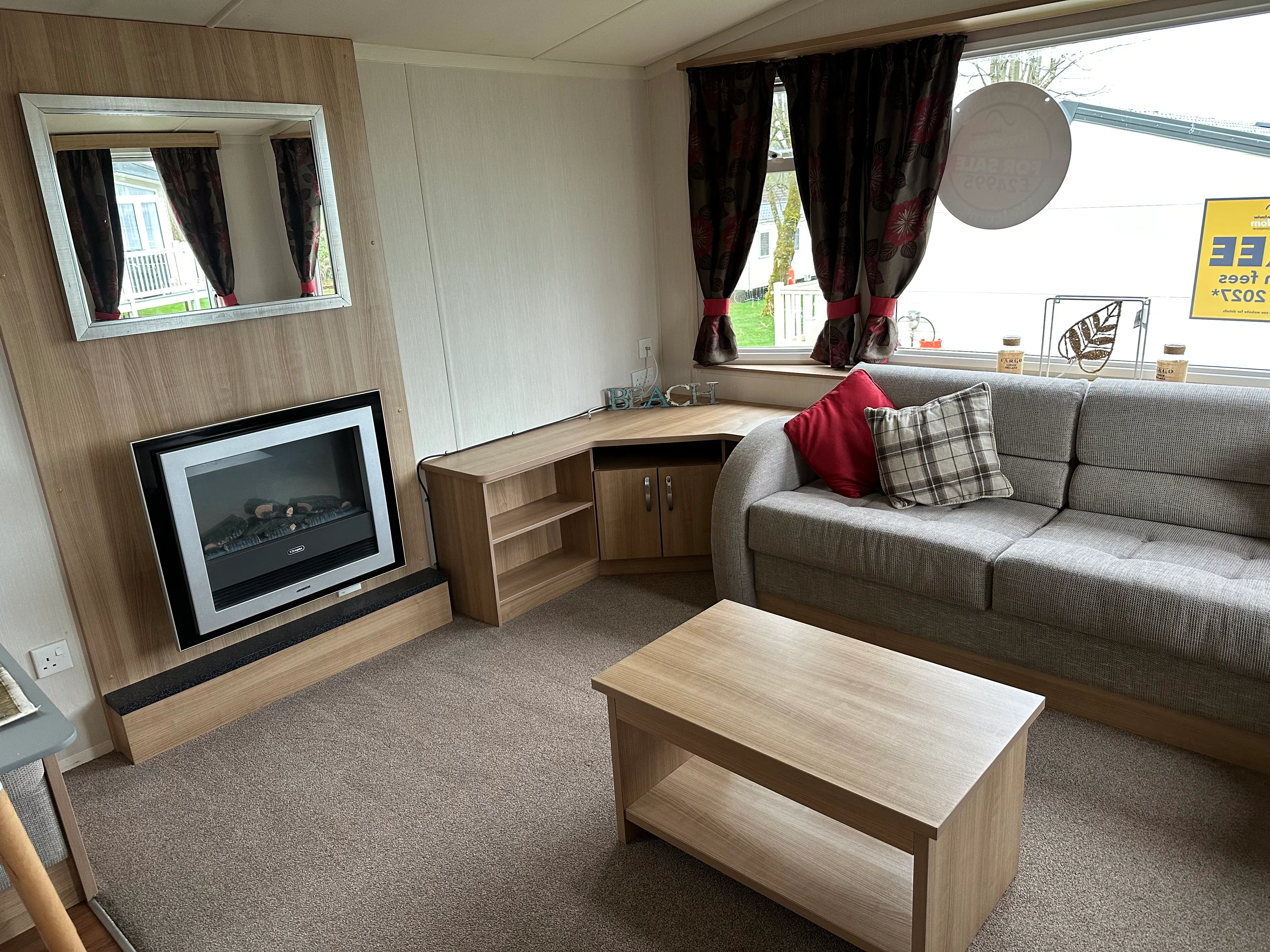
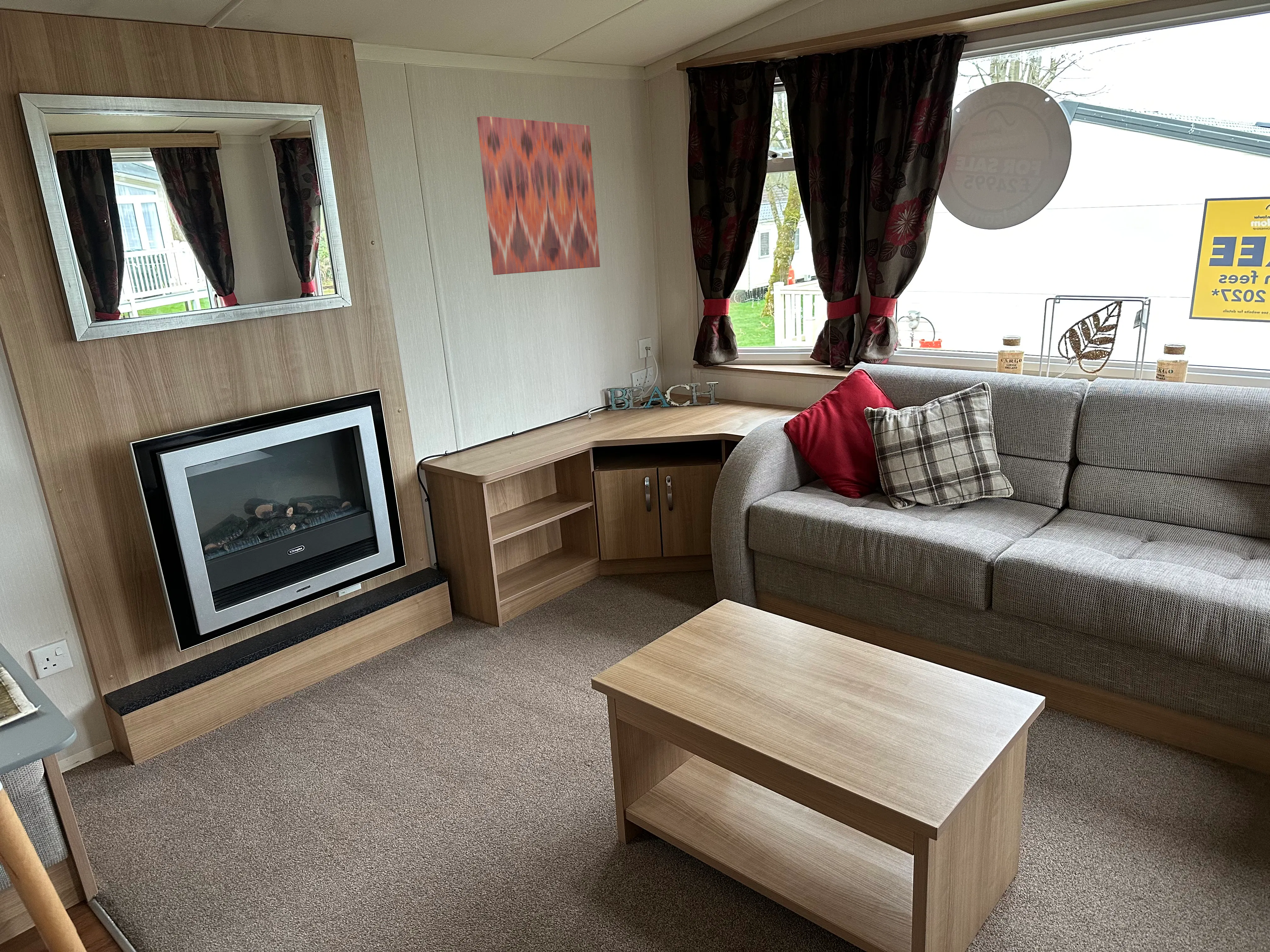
+ wall art (543, 197)
